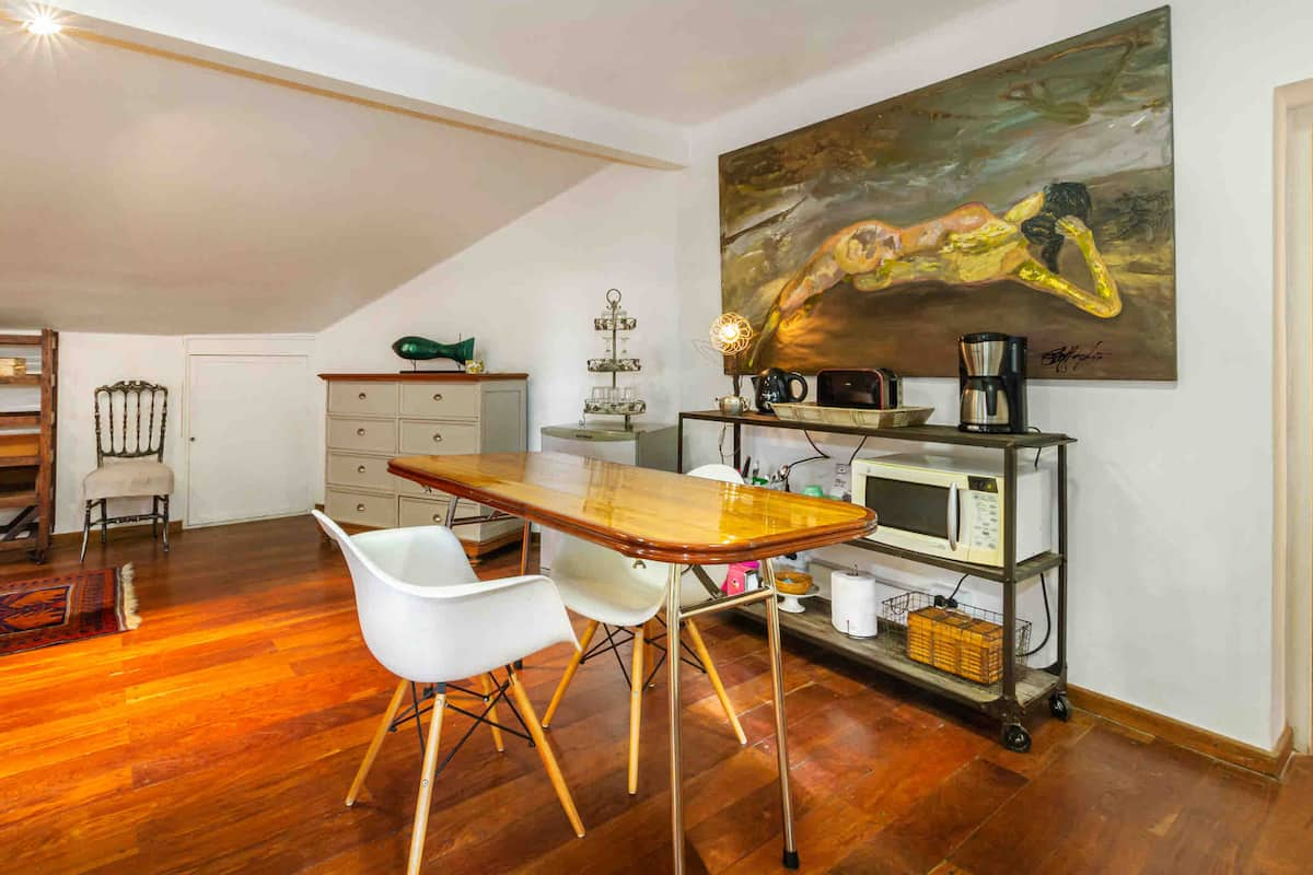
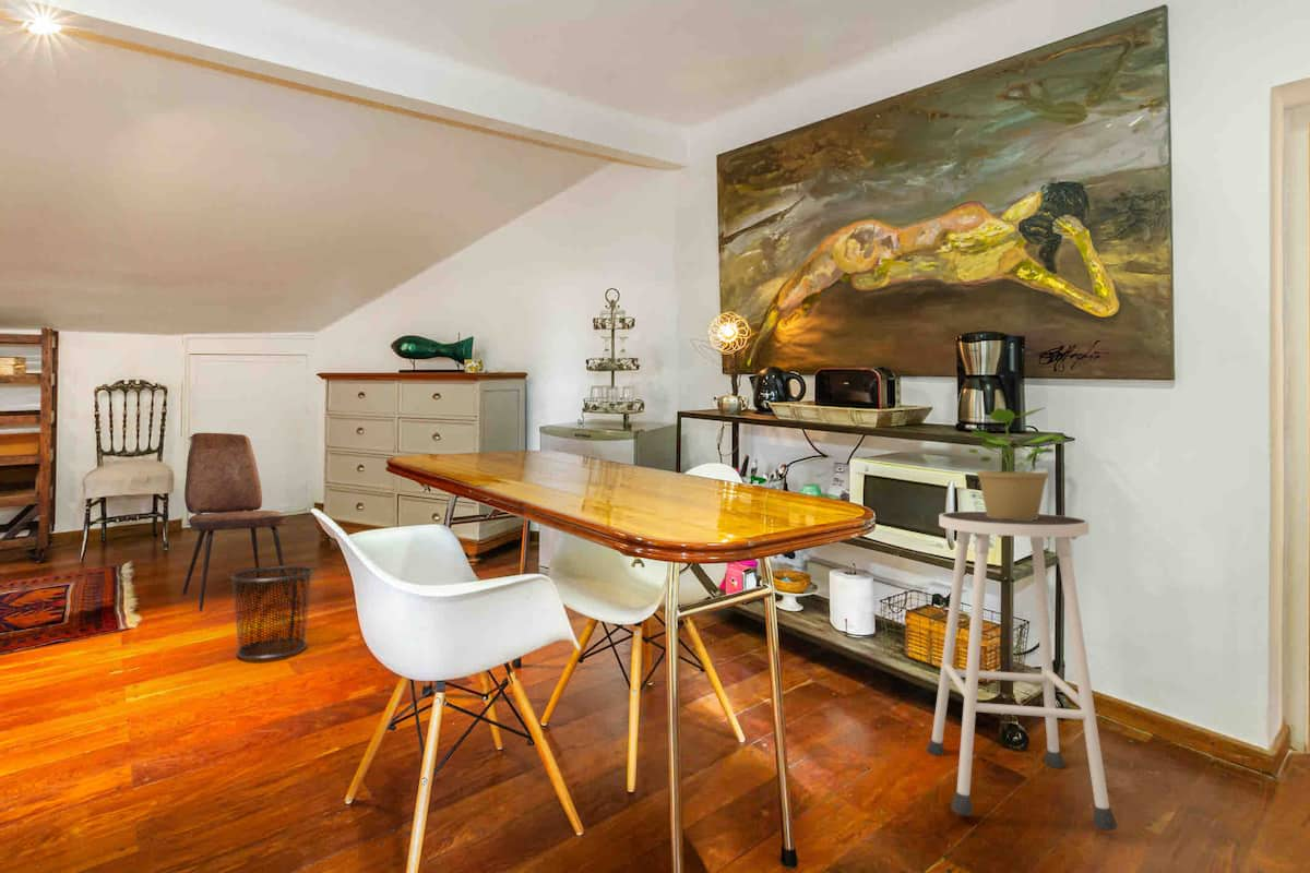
+ stool (1011, 672)
+ trash can (272, 611)
+ dining chair (233, 513)
+ potted plant (1007, 463)
